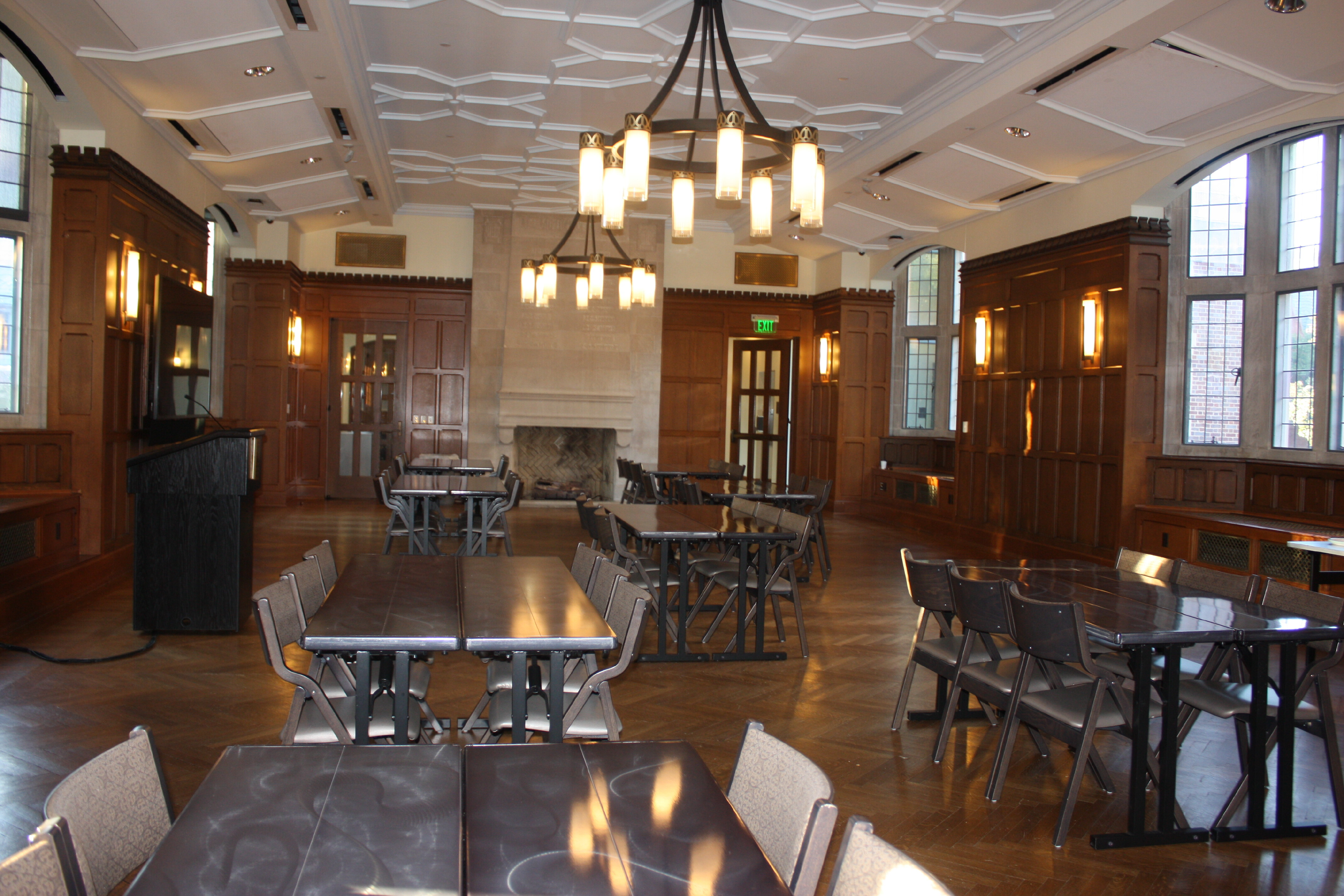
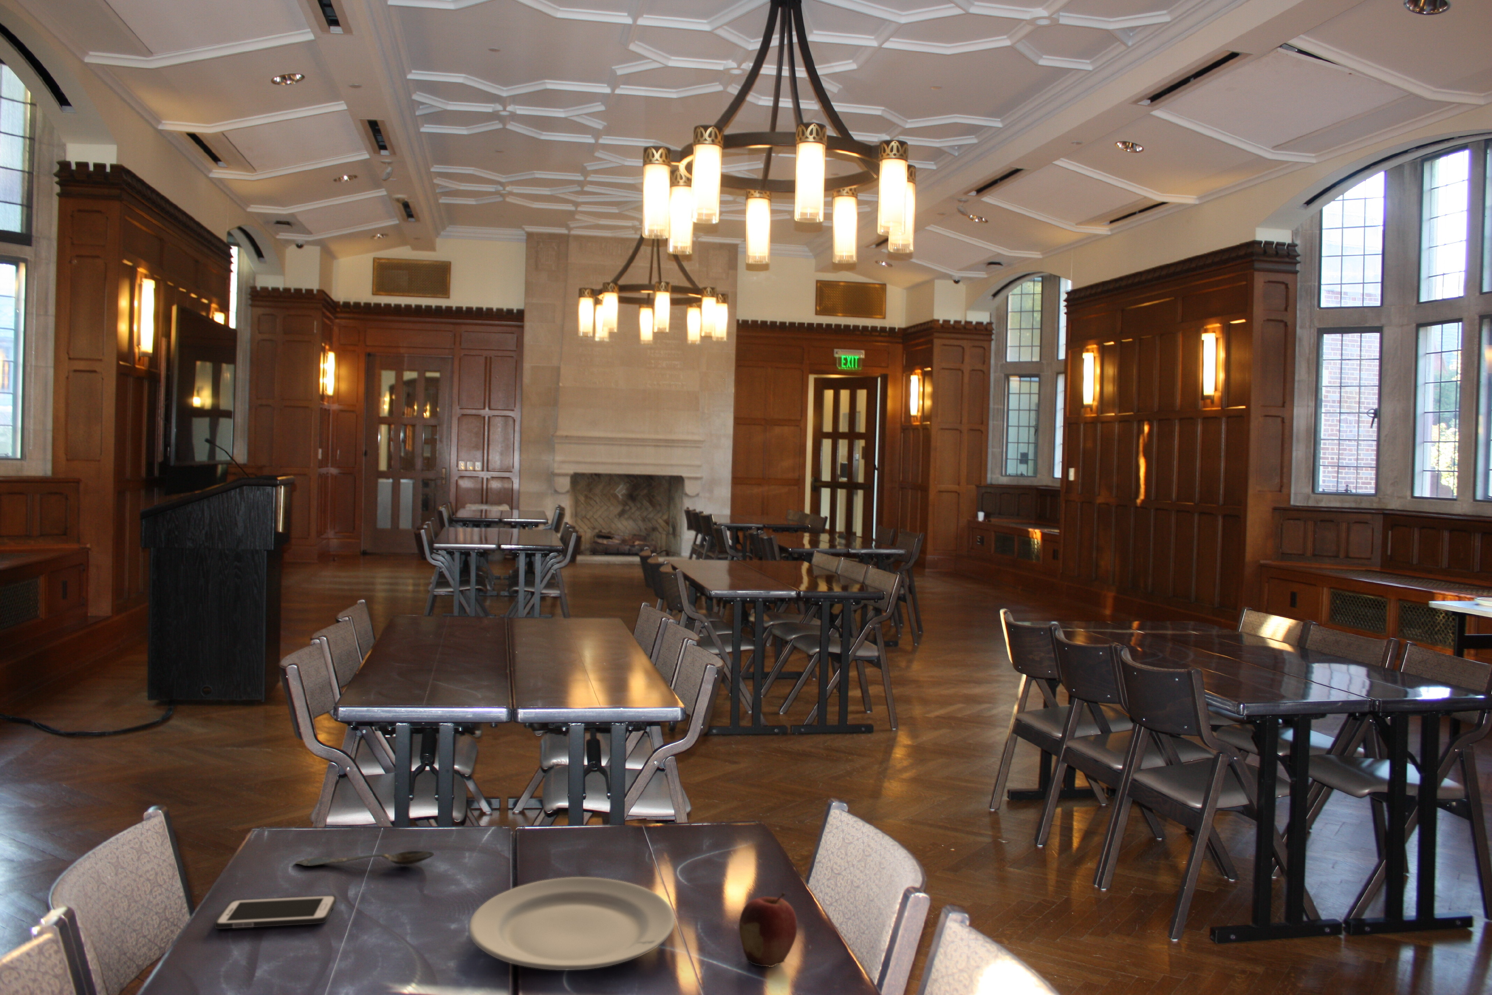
+ spoon (364, 858)
+ fruit (769, 925)
+ chinaware (574, 927)
+ cell phone (278, 912)
